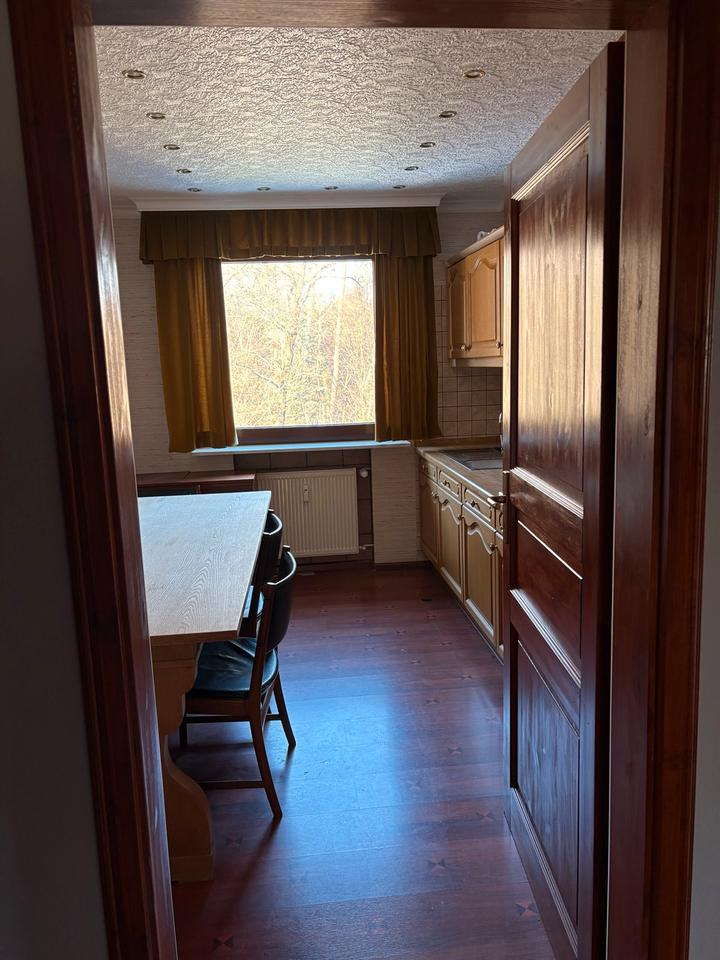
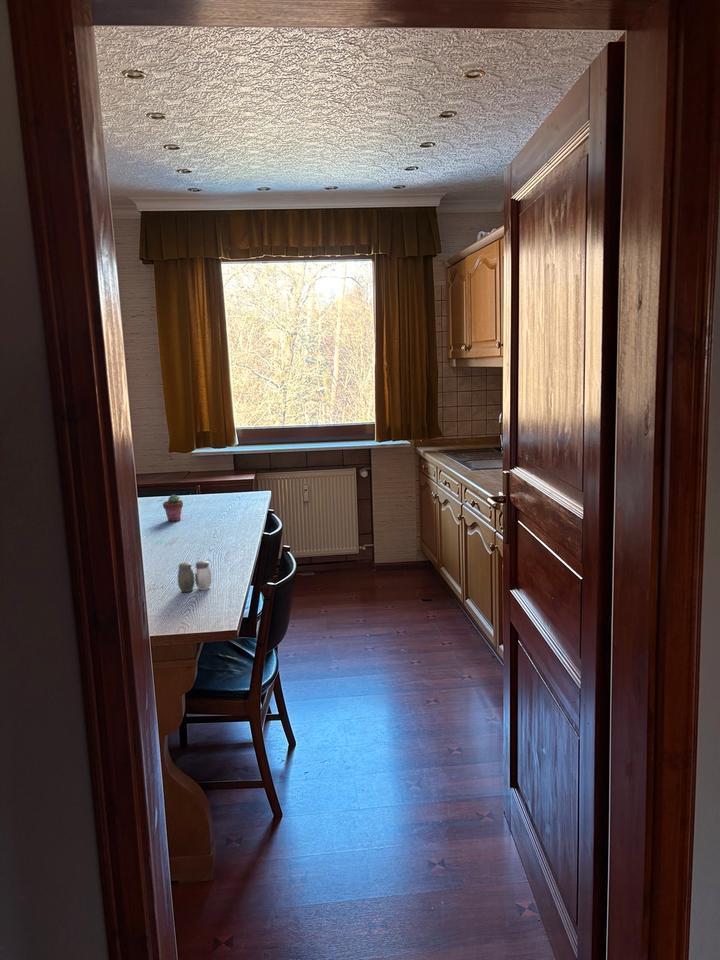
+ potted succulent (173, 507)
+ salt and pepper shaker (193, 575)
